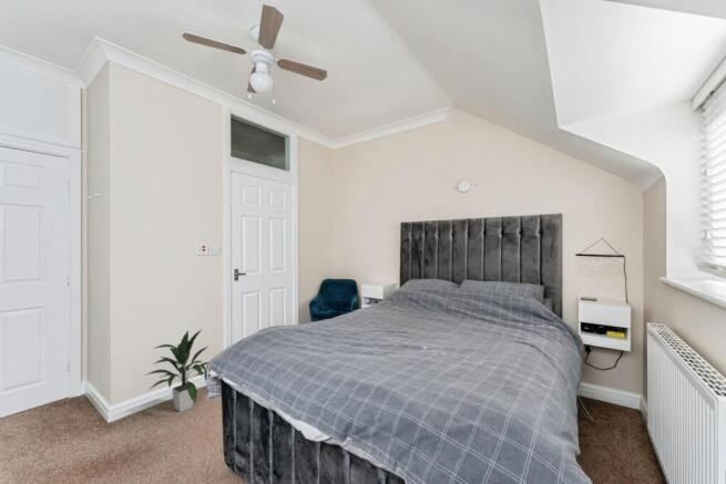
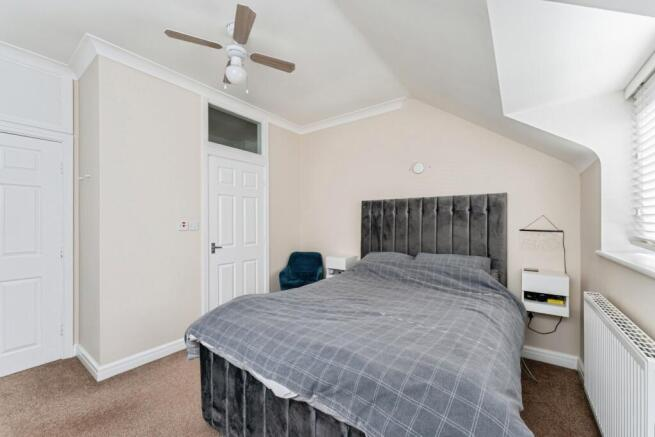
- indoor plant (183, 370)
